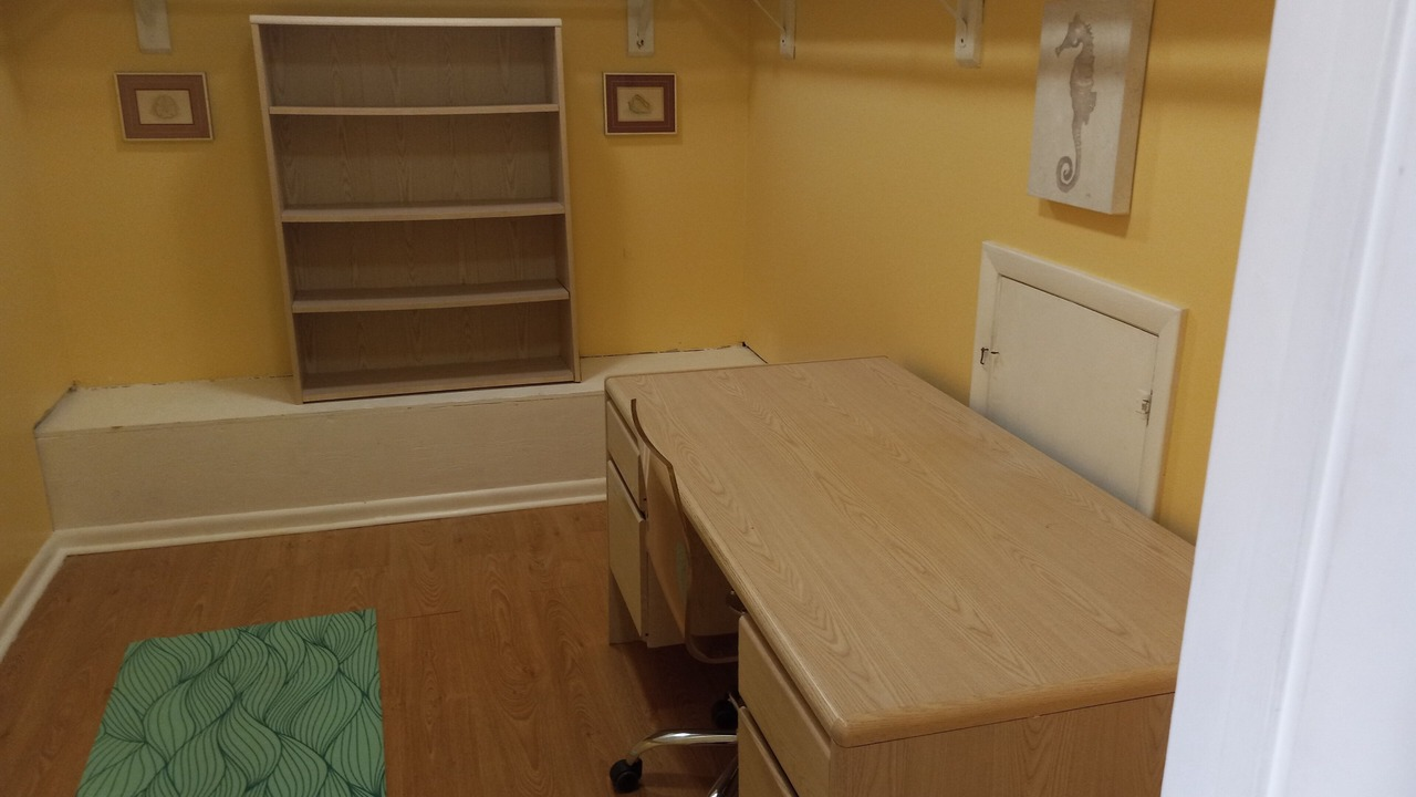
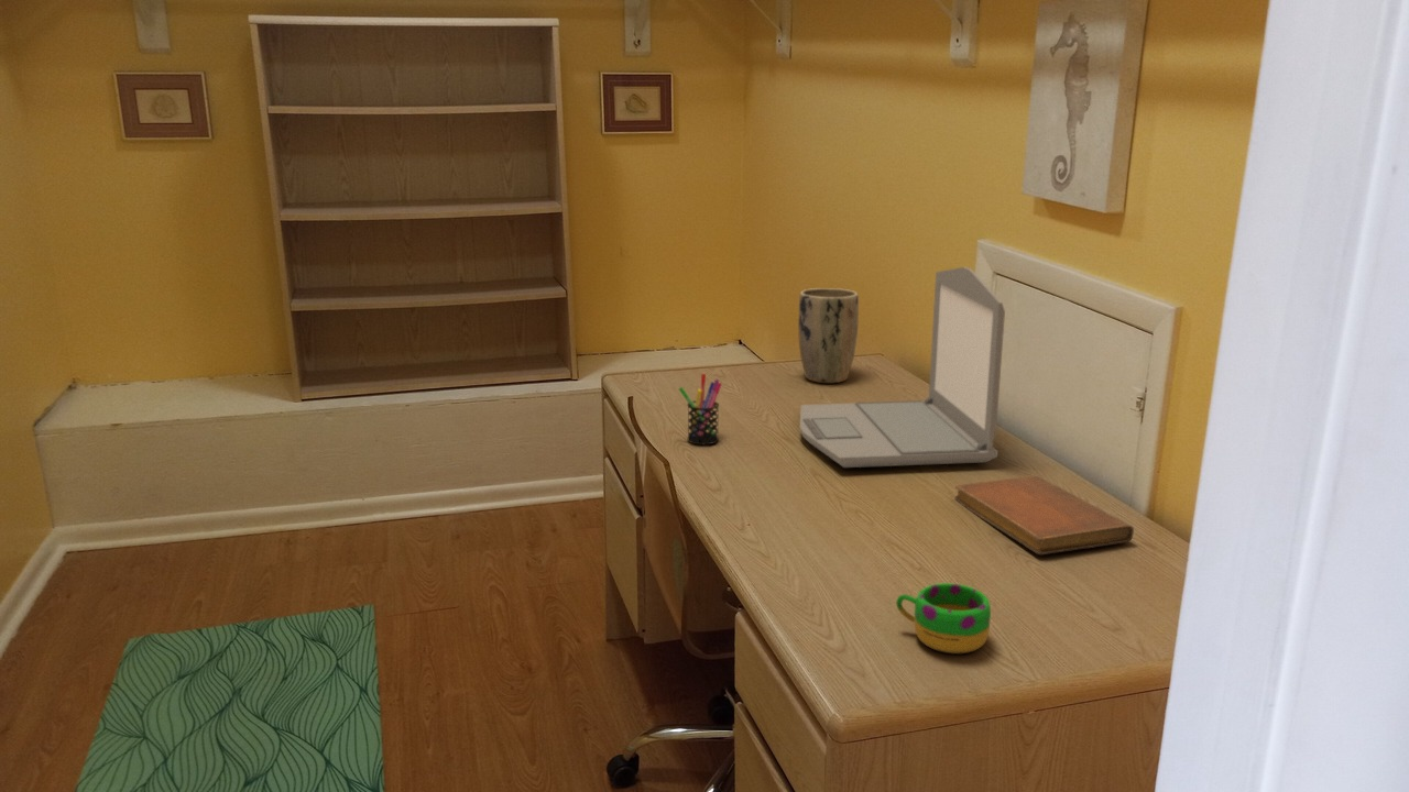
+ pen holder (699, 408)
+ mug (941, 616)
+ laptop (930, 365)
+ plant pot (827, 336)
+ notebook (1039, 512)
